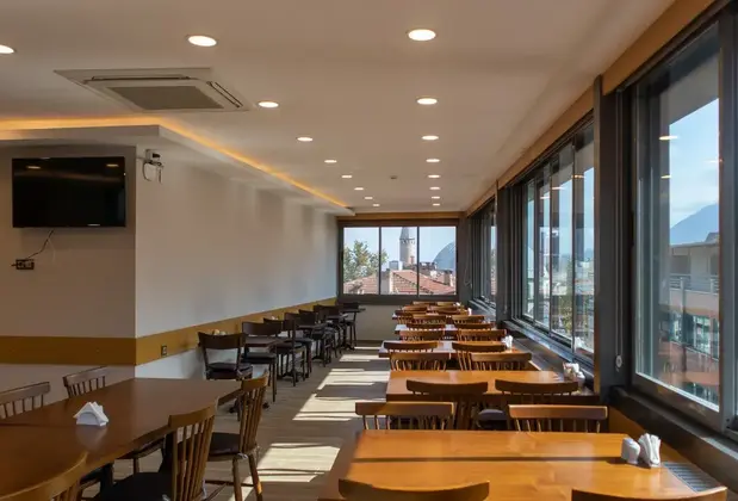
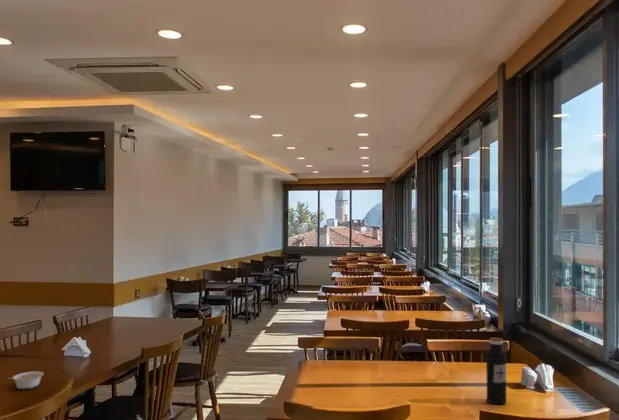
+ water bottle (496, 370)
+ legume (27, 380)
